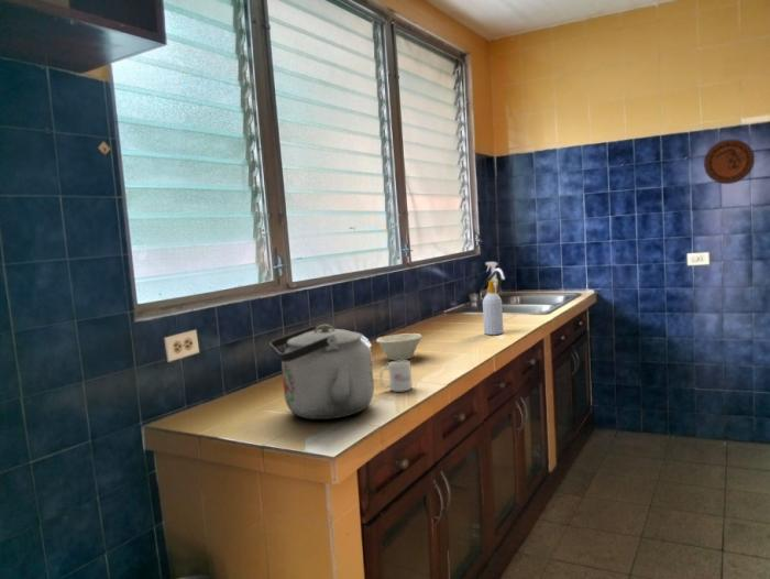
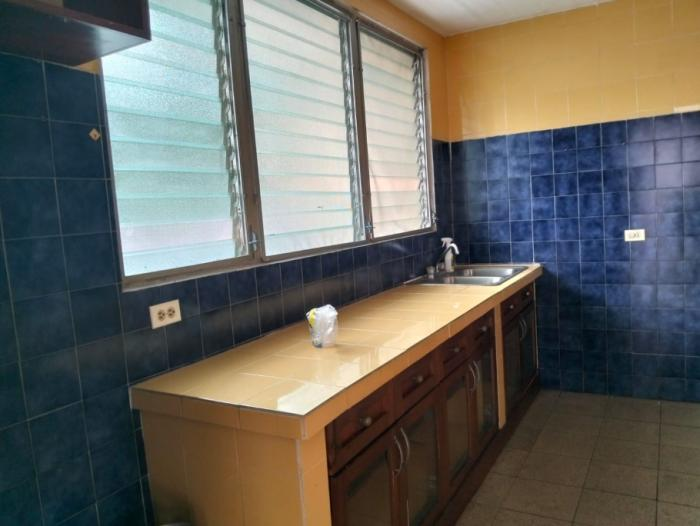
- mug (395, 375)
- decorative plate (728, 161)
- bowl (399, 347)
- kettle (327, 370)
- soap bottle (493, 306)
